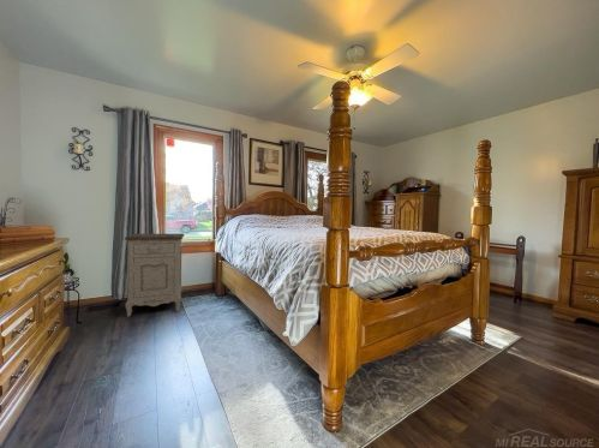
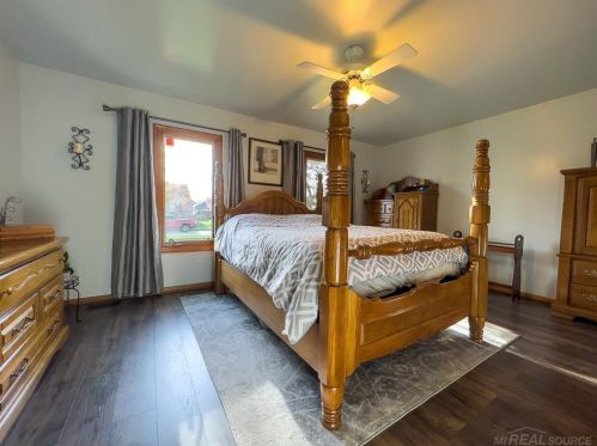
- nightstand (156, 271)
